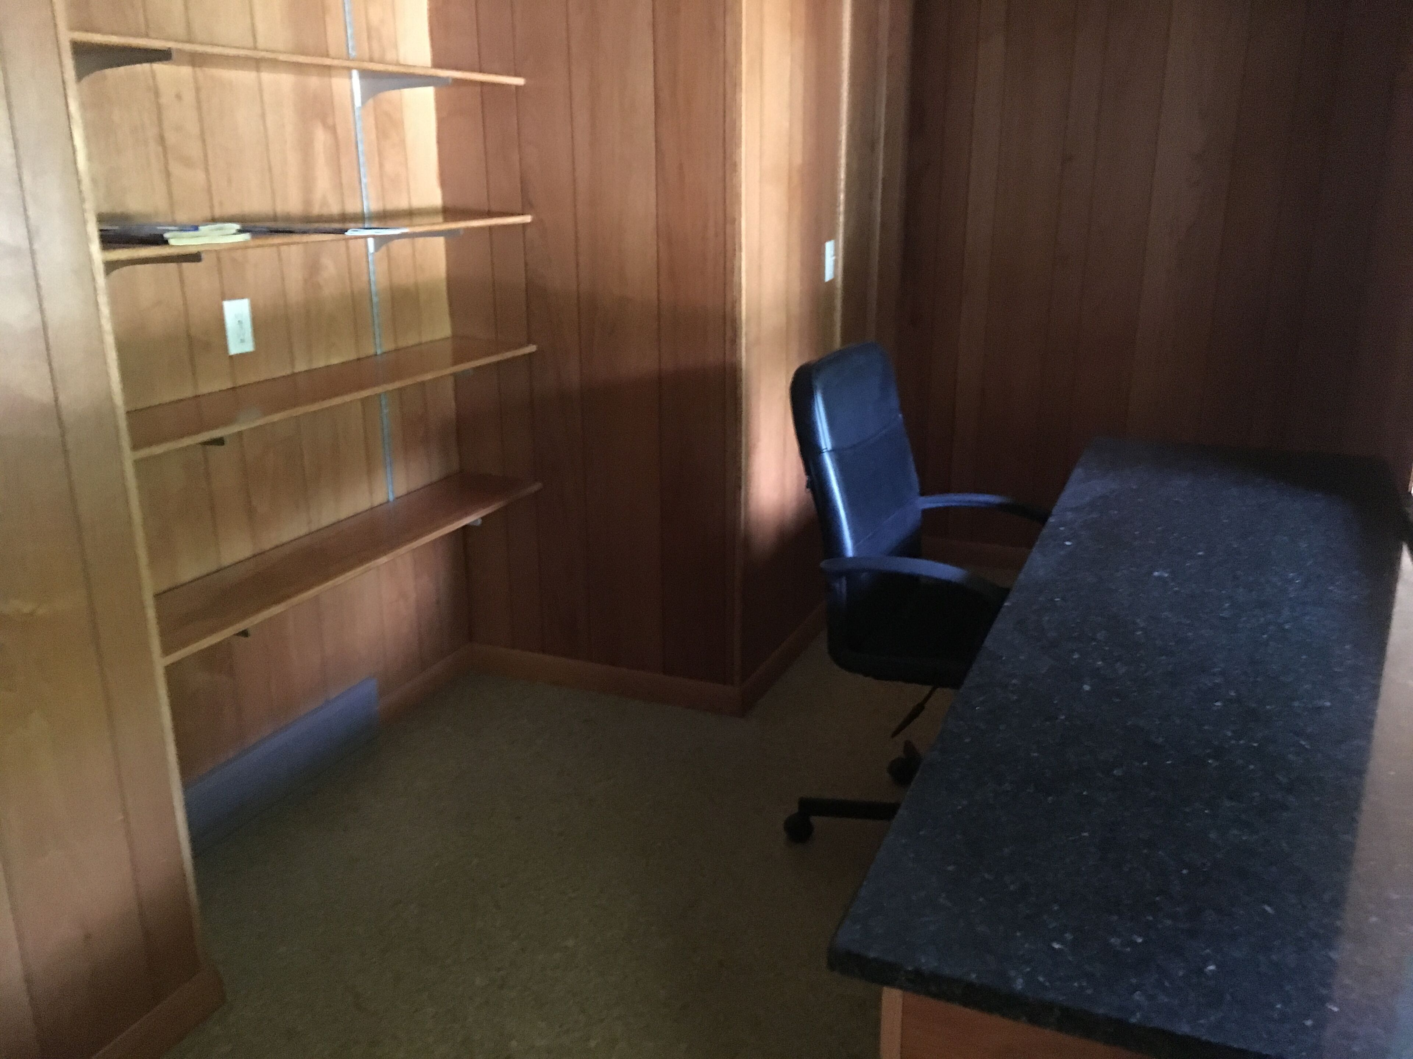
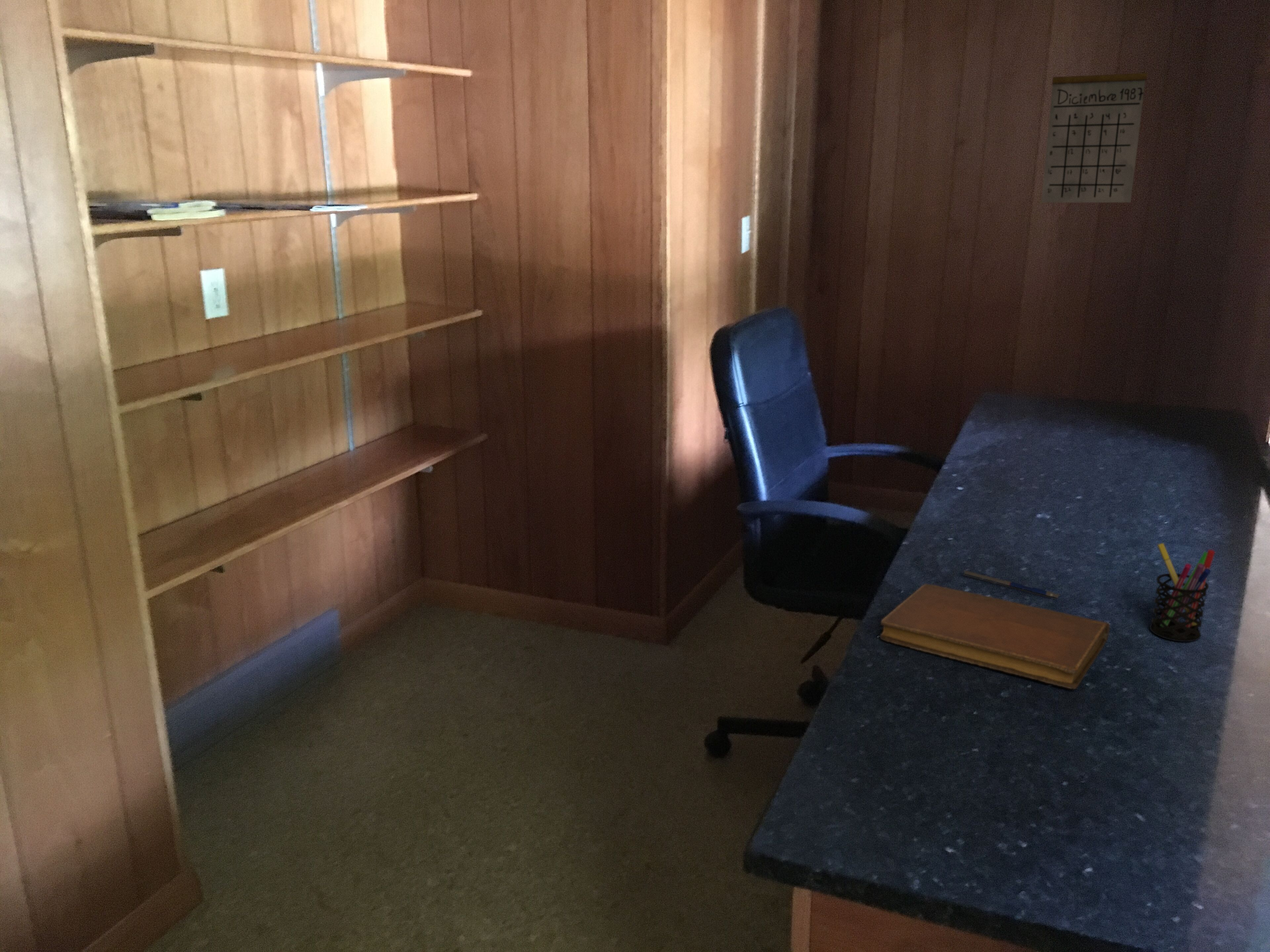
+ pen holder (1187, 588)
+ notebook (994, 630)
+ calendar (1094, 125)
+ pen (1009, 583)
